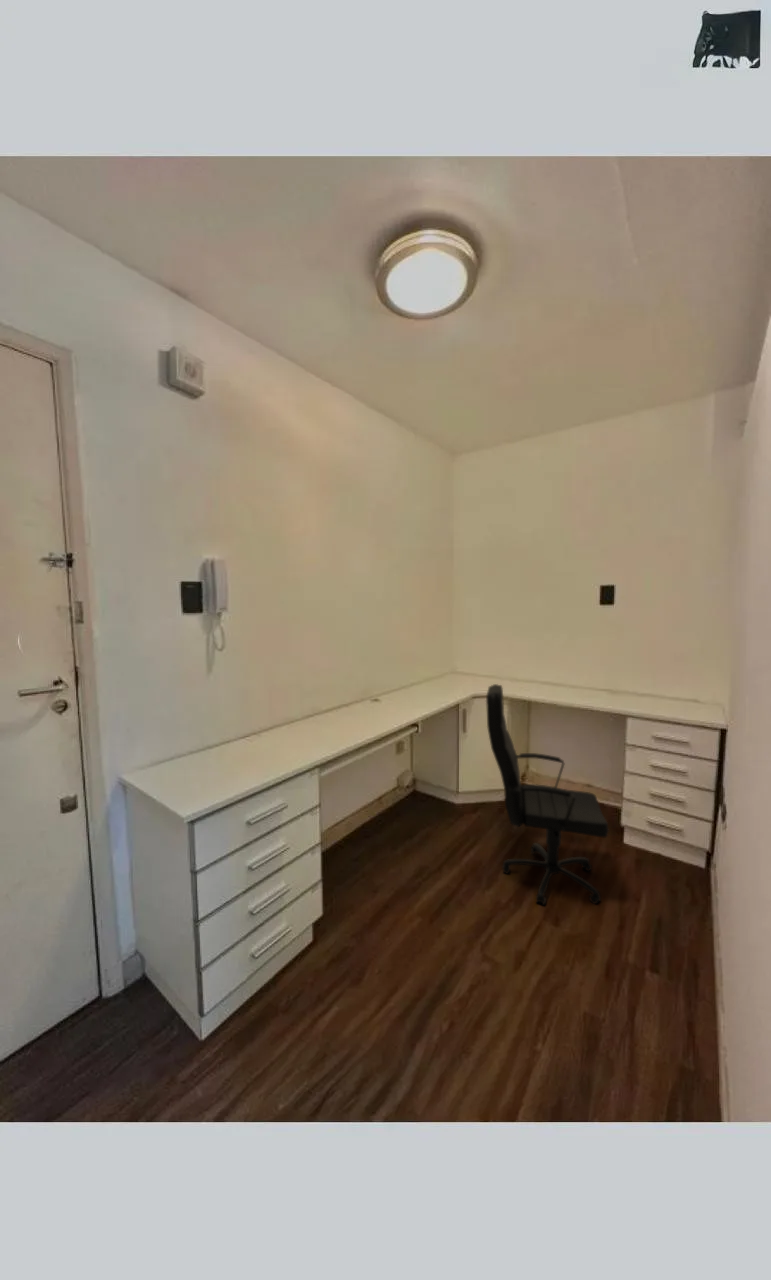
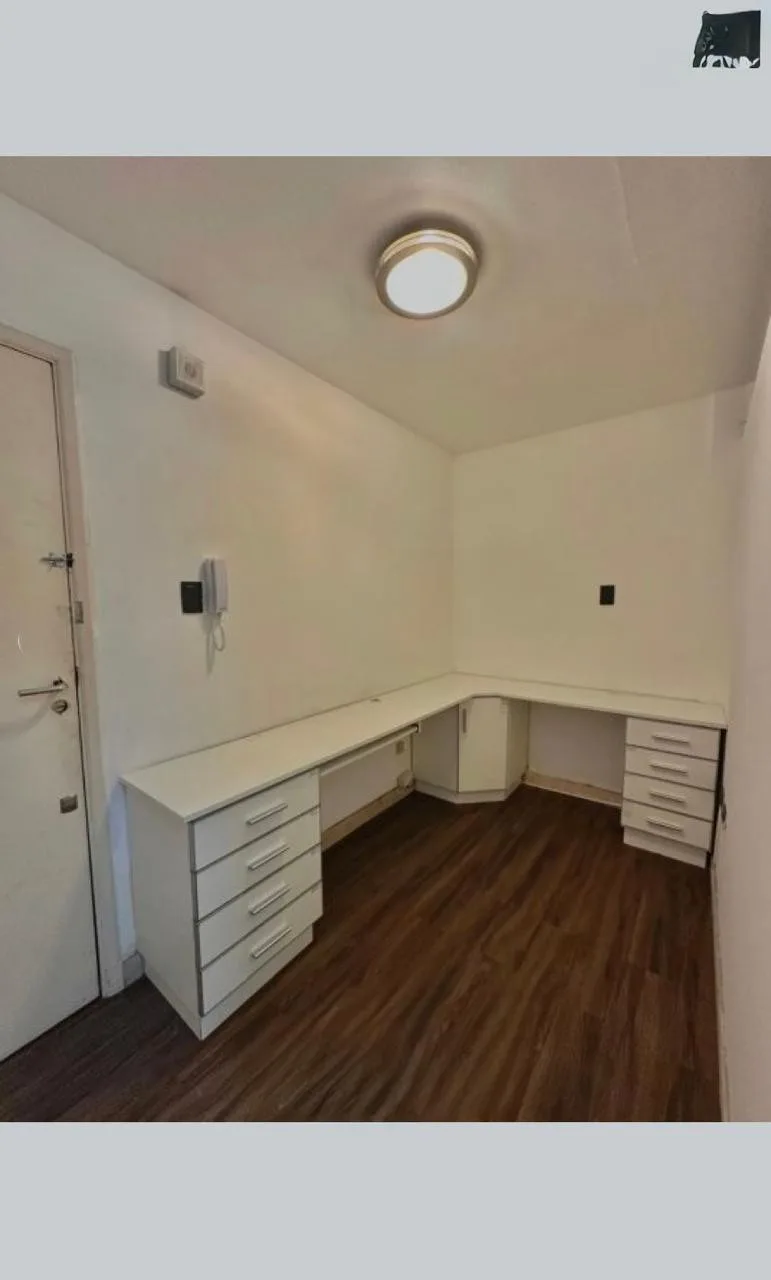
- office chair (542, 785)
